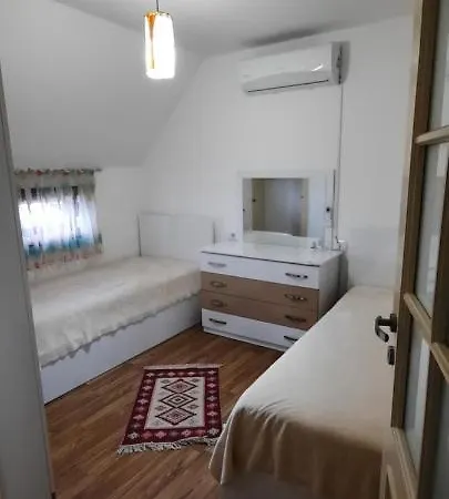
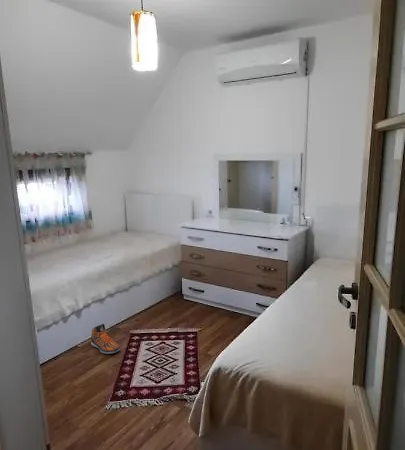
+ sneaker (103, 337)
